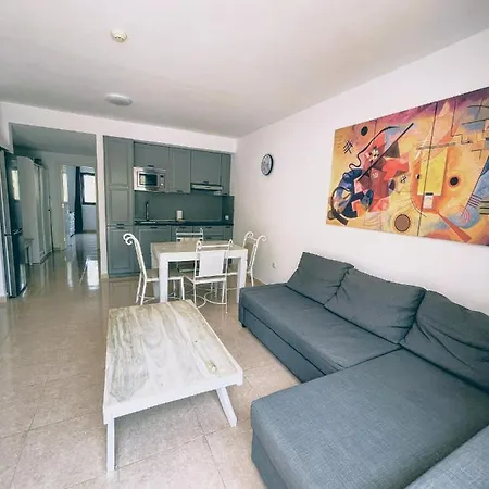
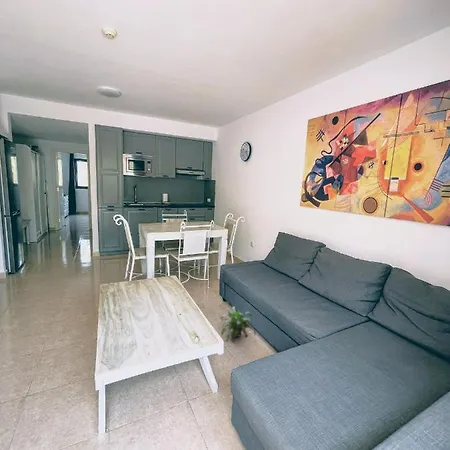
+ potted plant (234, 322)
